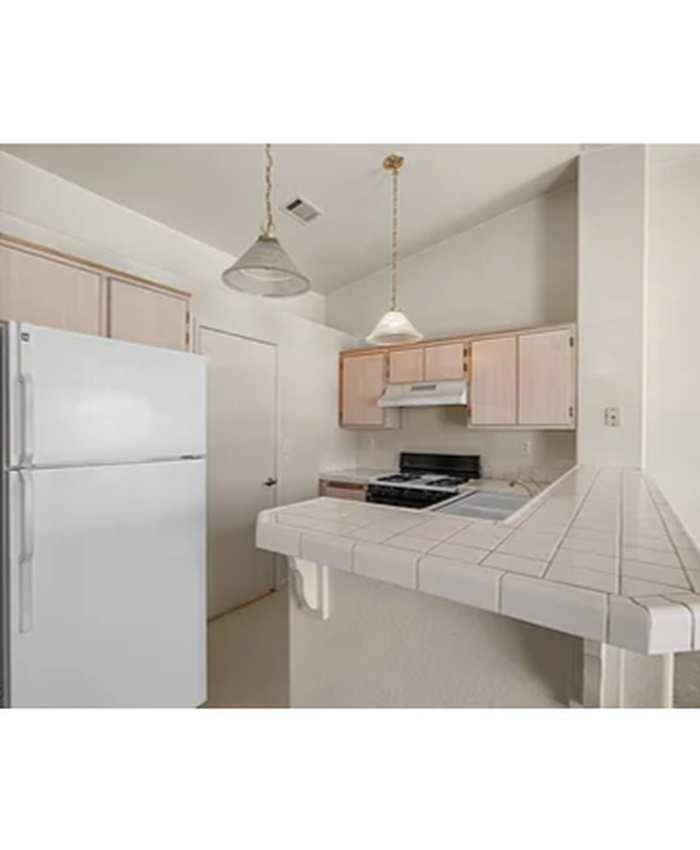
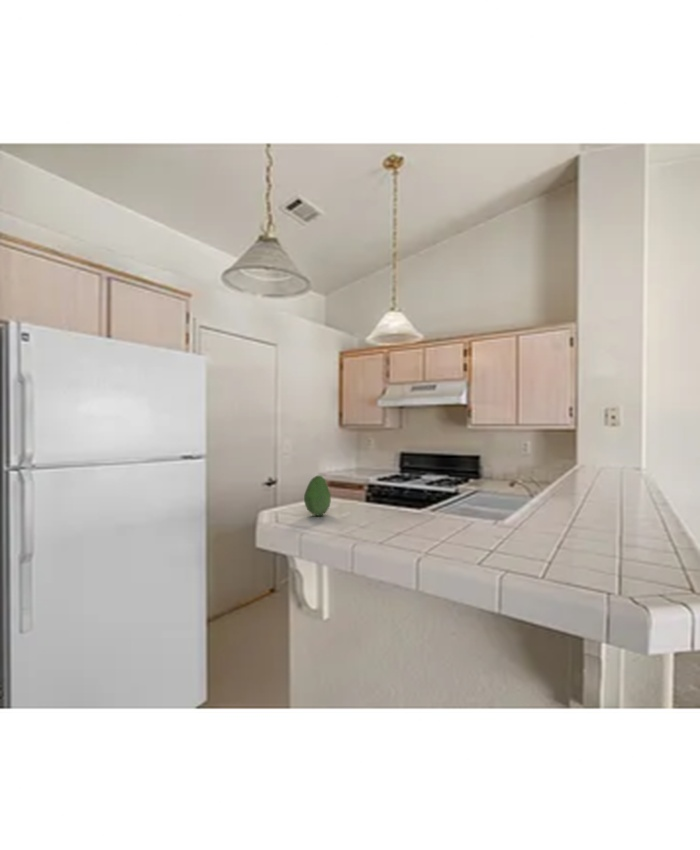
+ fruit (317, 495)
